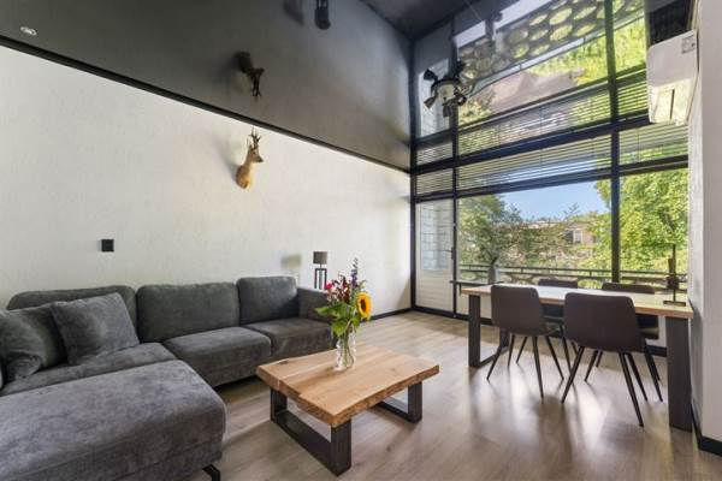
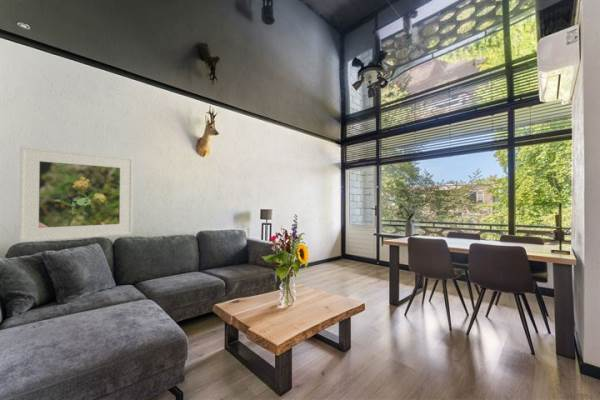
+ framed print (82, 195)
